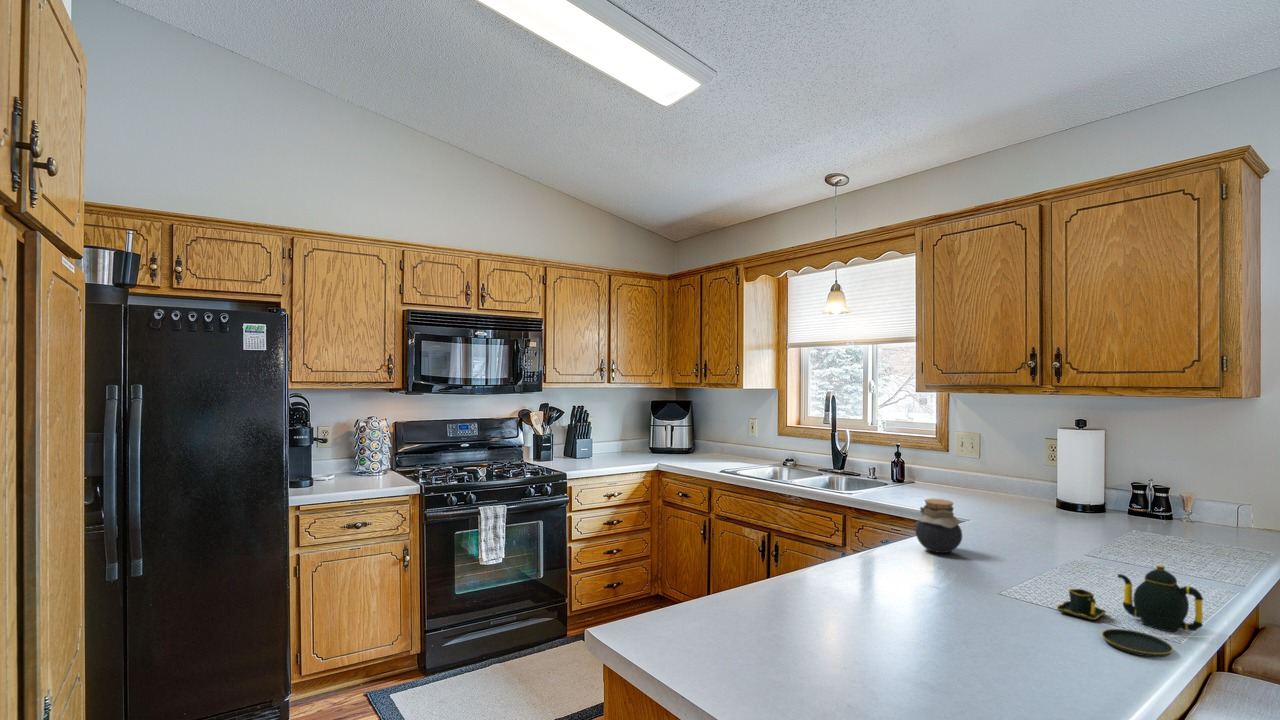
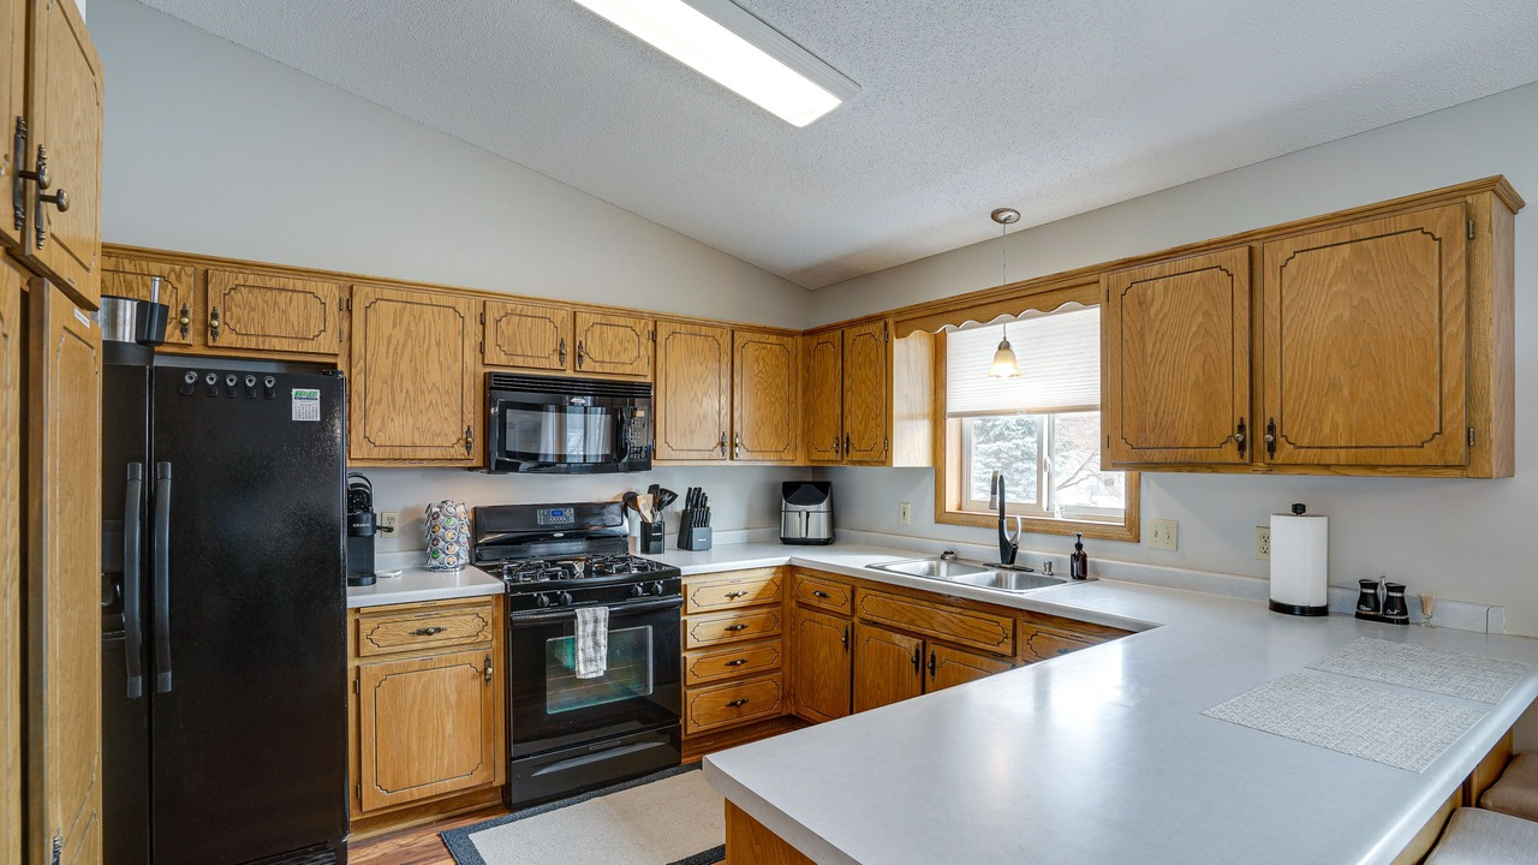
- jar (937, 525)
- teapot (1124, 597)
